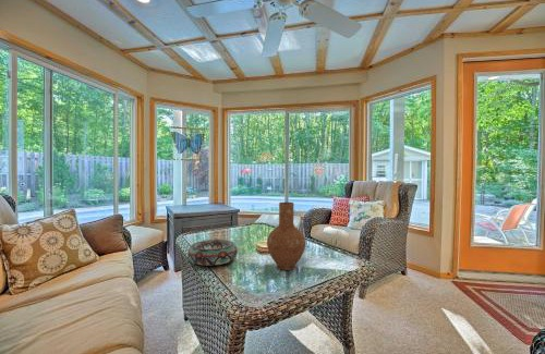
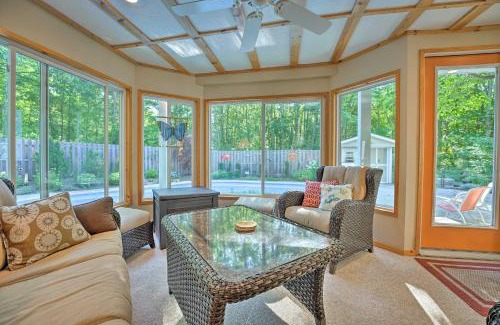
- decorative bowl (213, 252)
- vase (286, 234)
